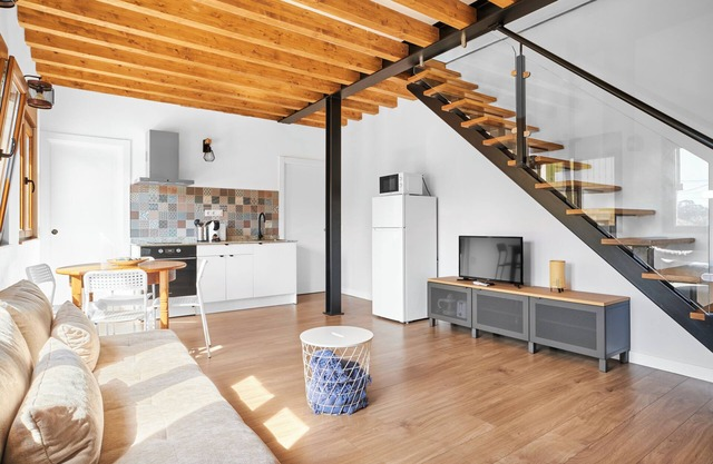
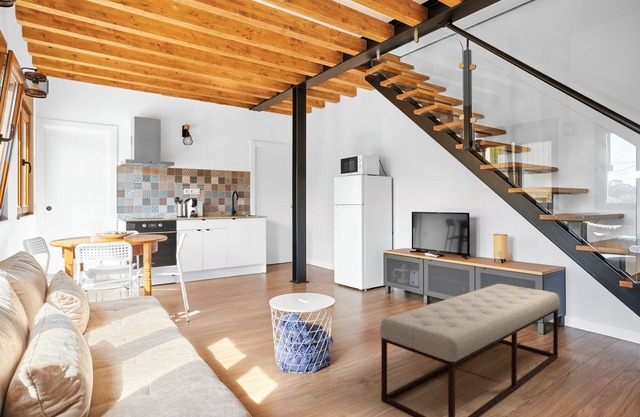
+ bench (480, 339)
